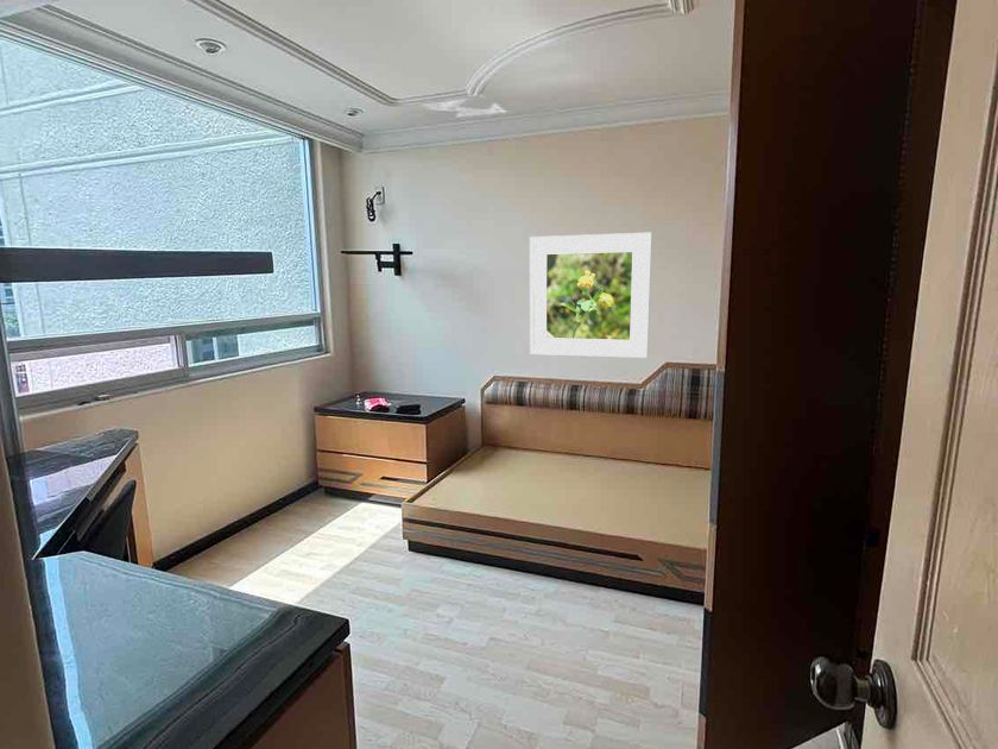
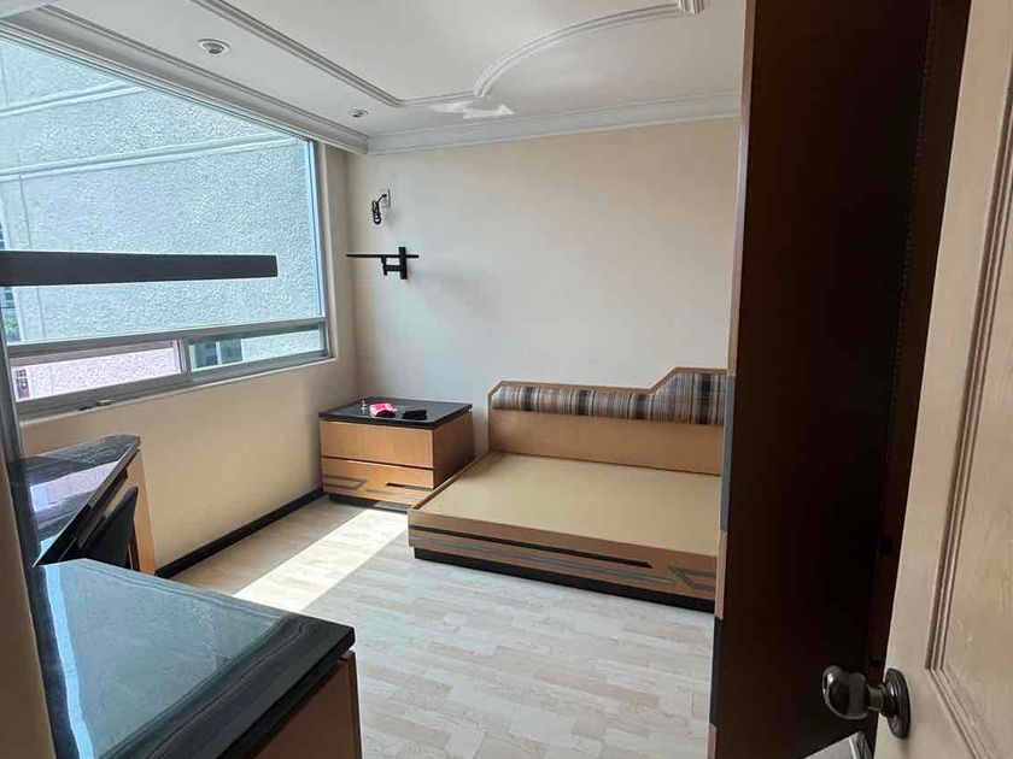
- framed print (587, 296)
